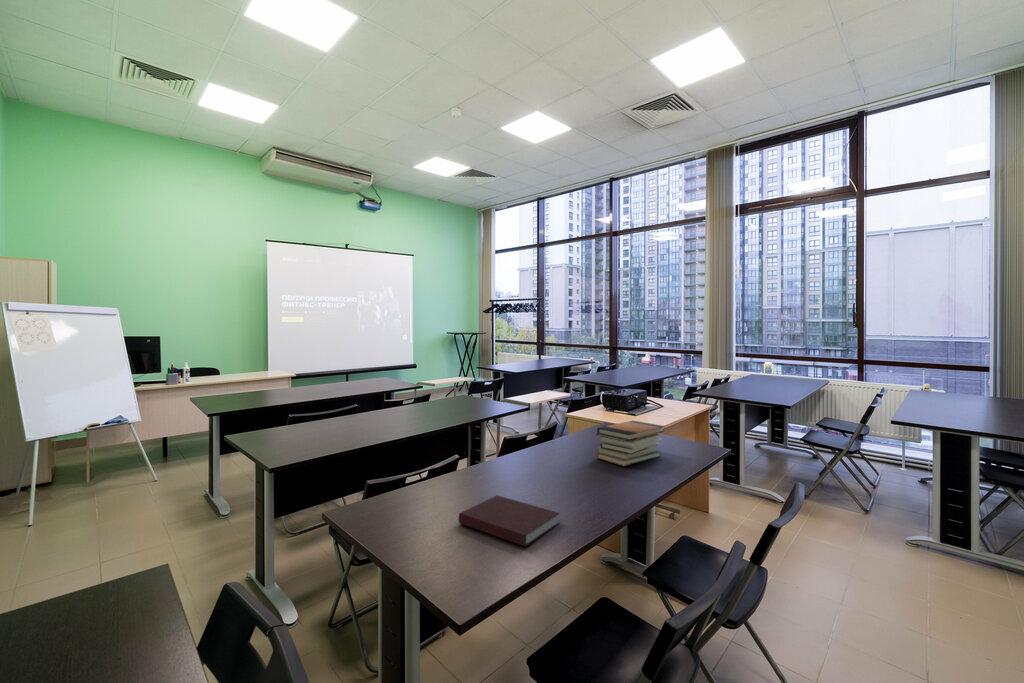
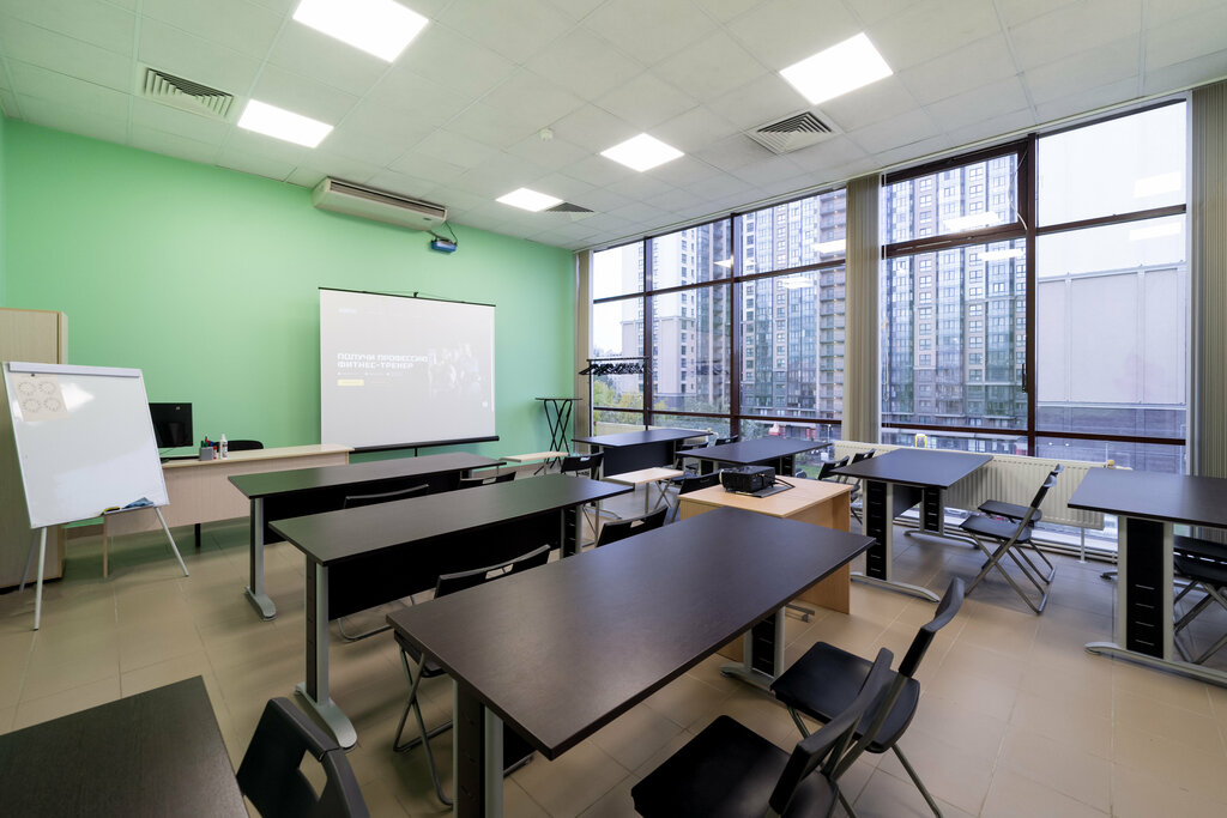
- notebook (509, 518)
- book stack (630, 441)
